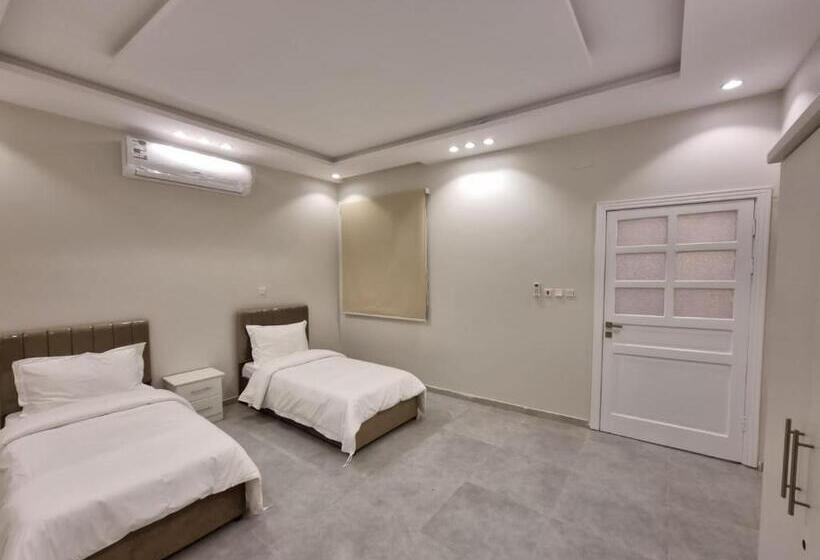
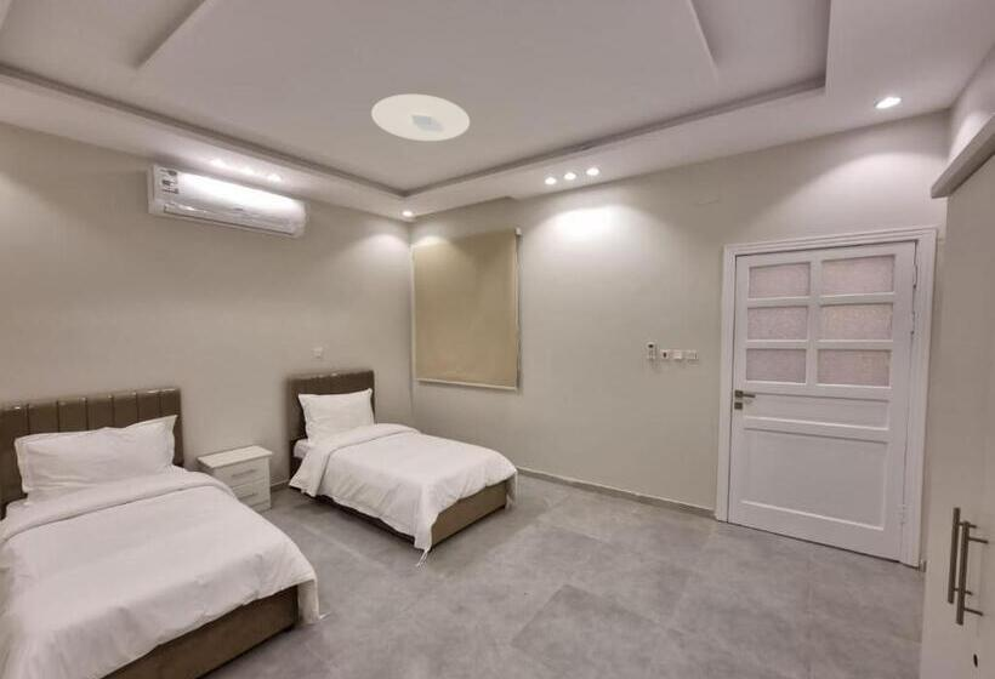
+ ceiling light (421, 115)
